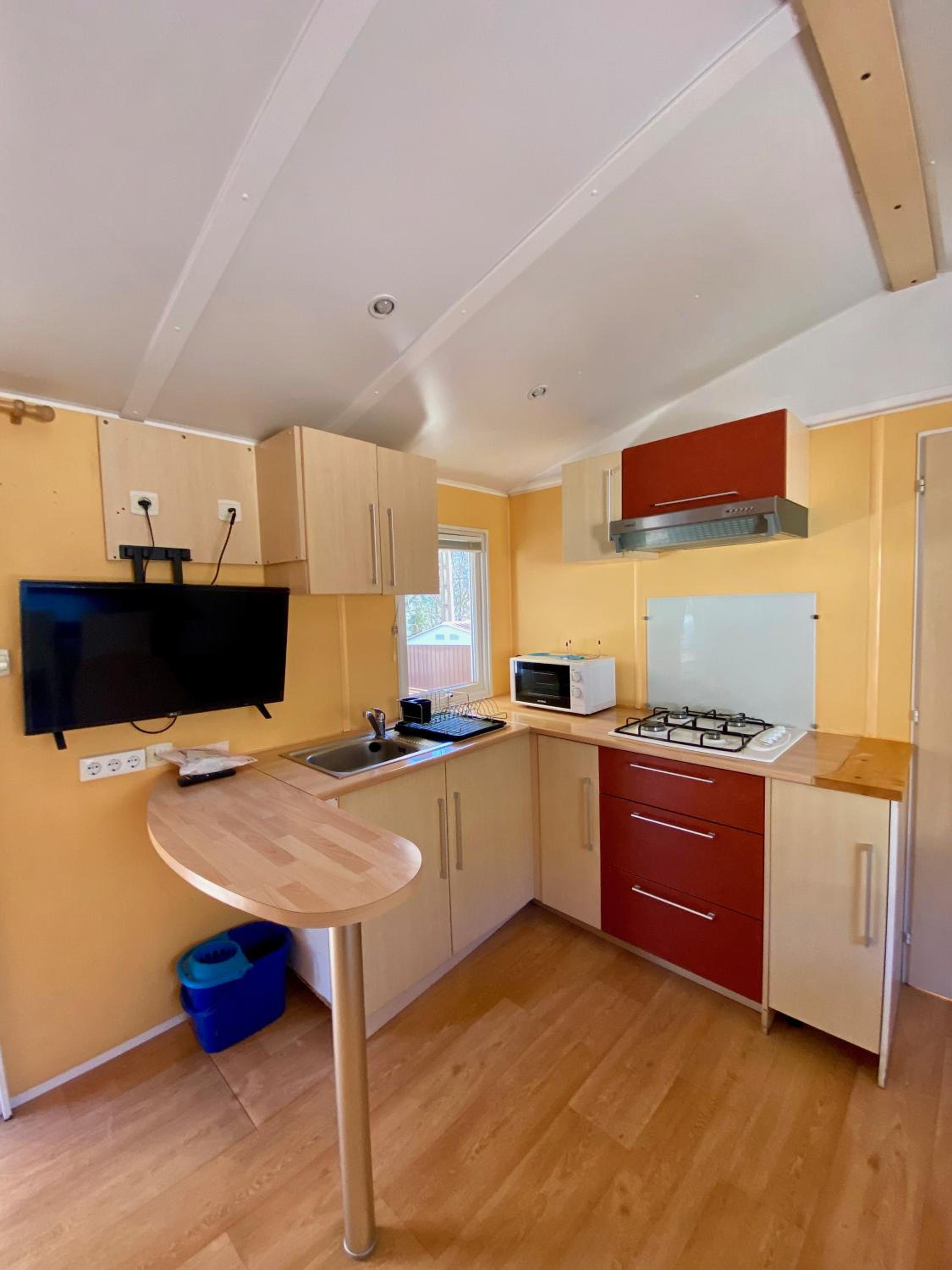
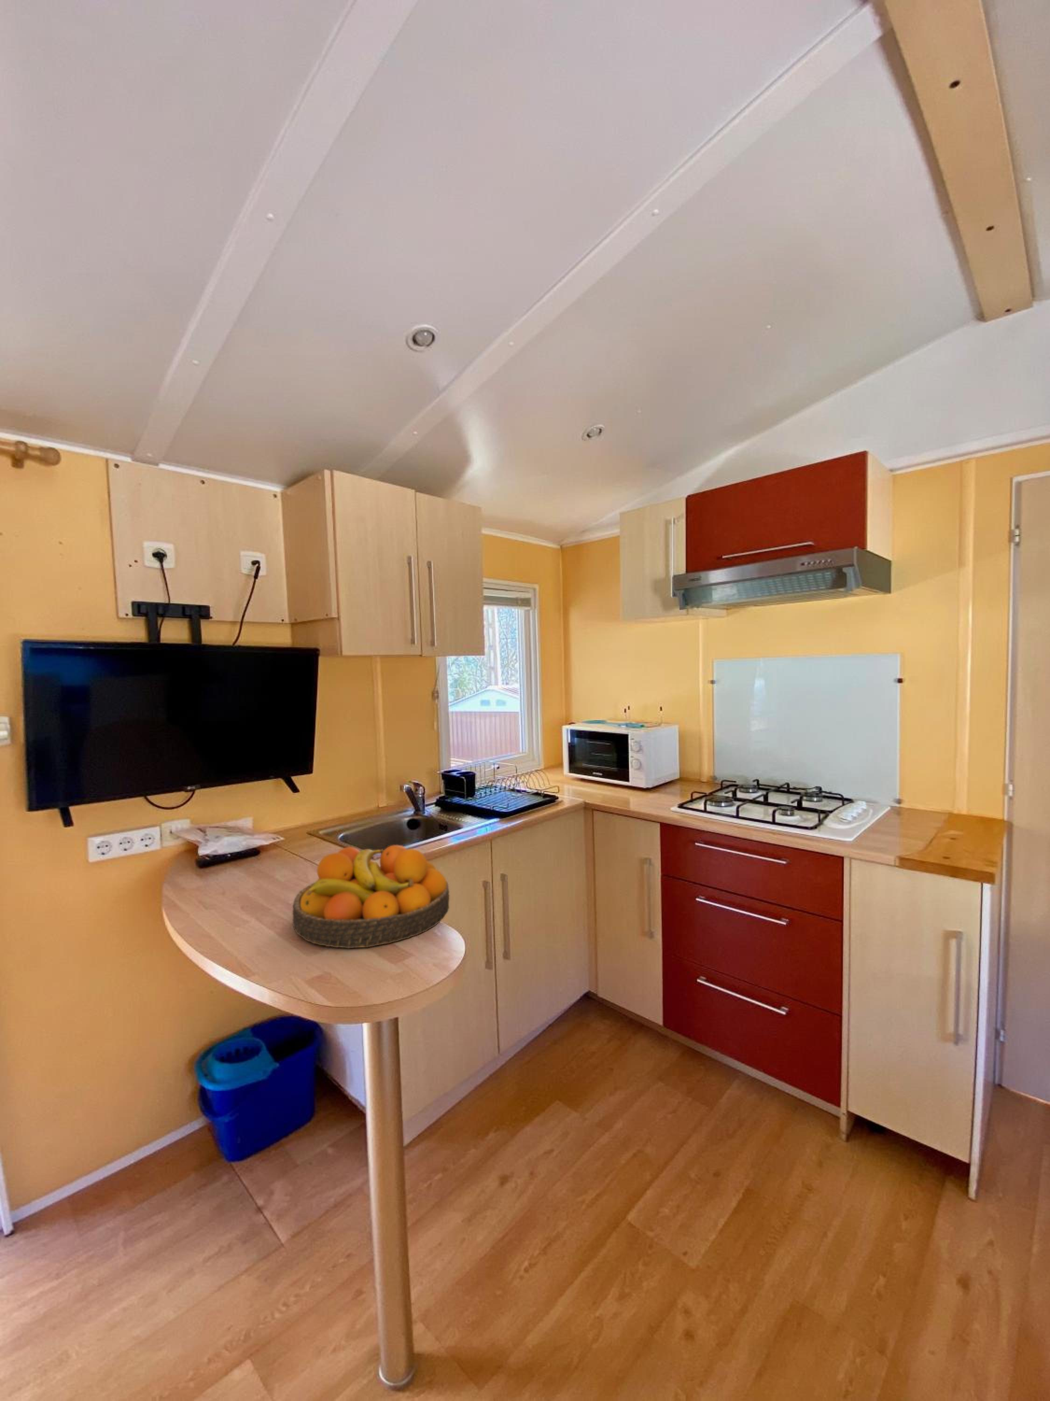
+ fruit bowl (373, 880)
